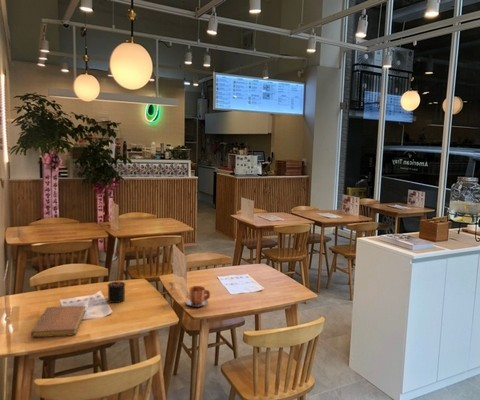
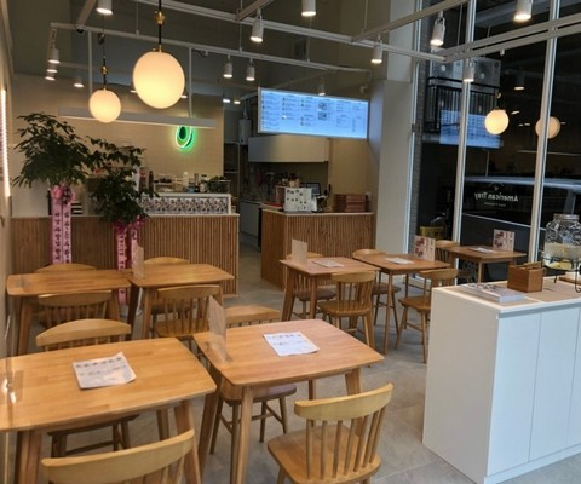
- mug (197, 296)
- candle (116, 288)
- notebook (60, 320)
